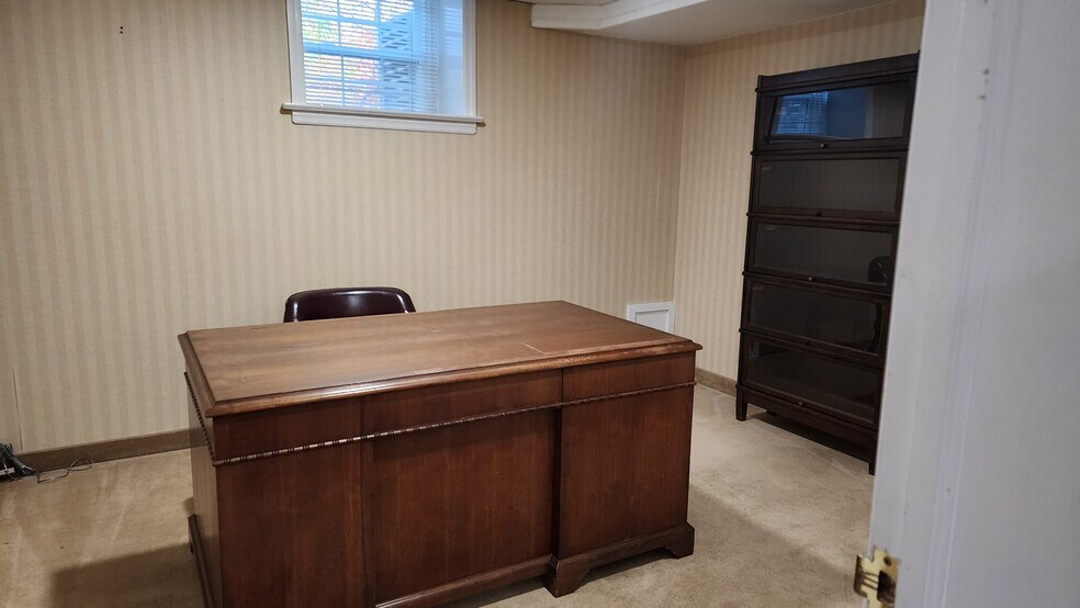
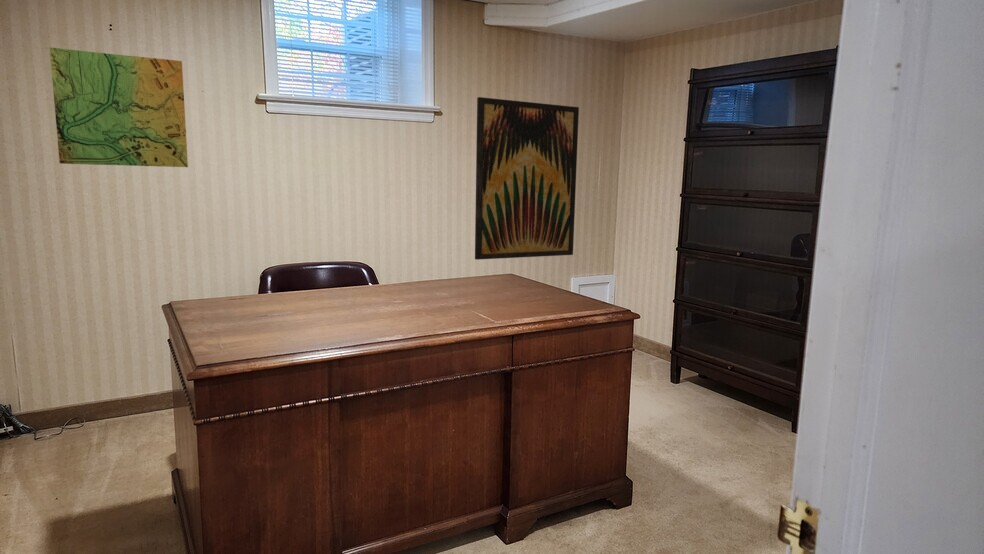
+ wall art (528, 181)
+ map (122, 110)
